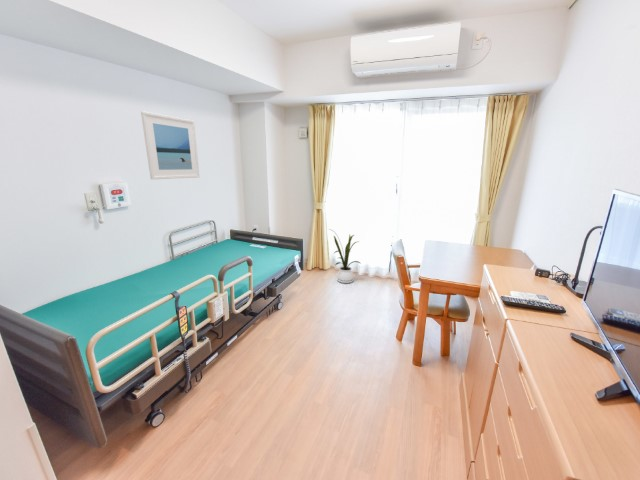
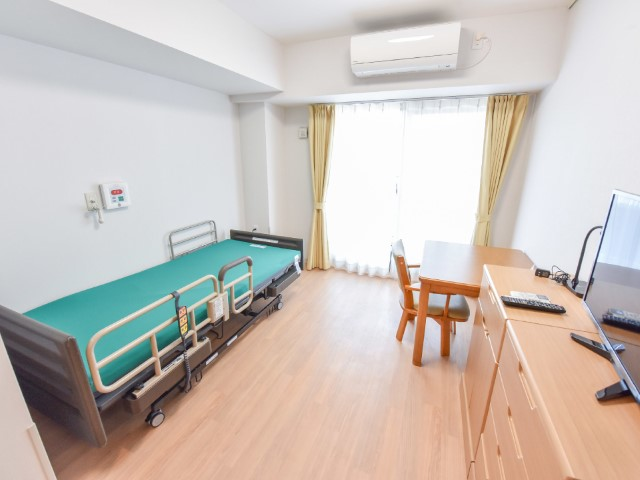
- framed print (173, 148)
- house plant (345, 255)
